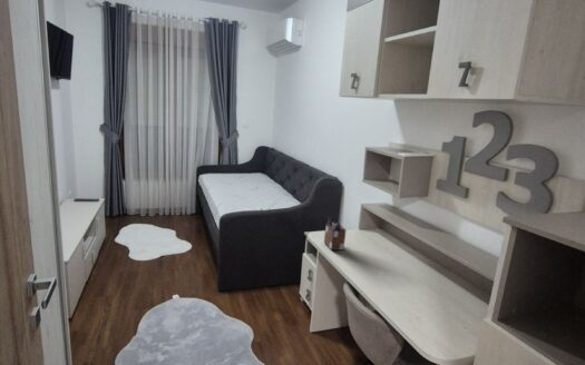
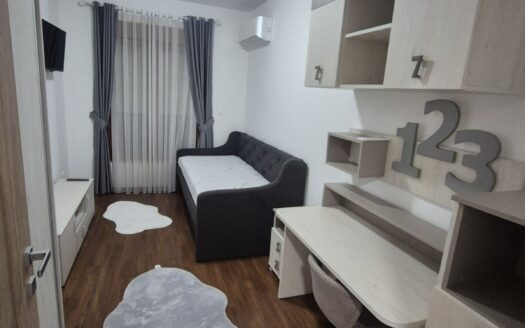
- desk organizer (334, 233)
